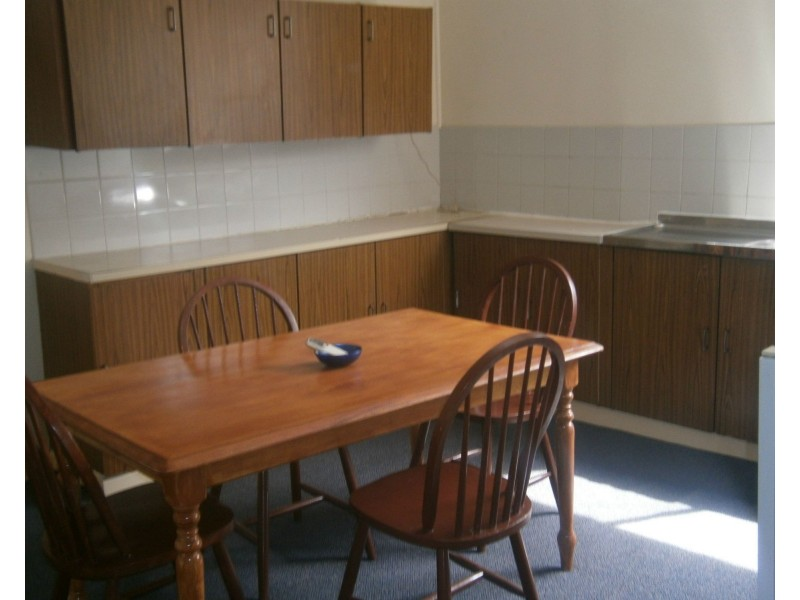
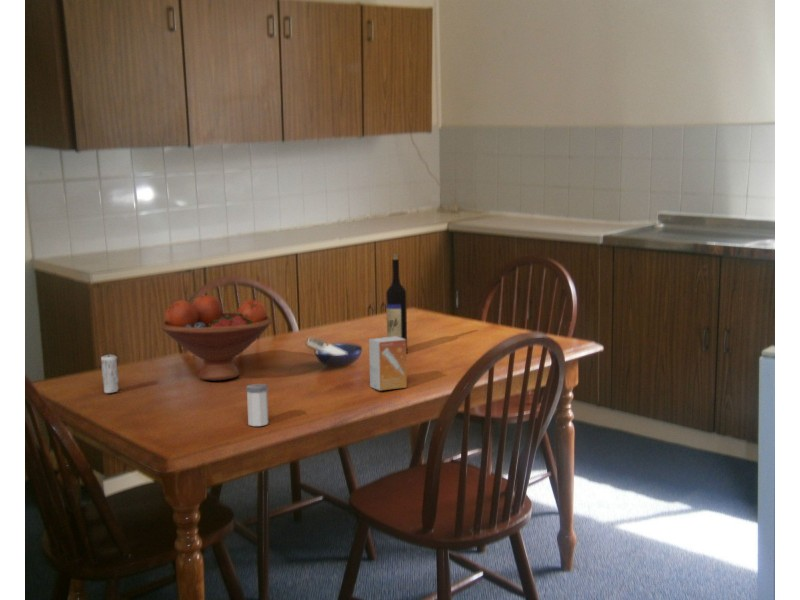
+ candle (110, 369)
+ salt shaker (257, 405)
+ small box (387, 363)
+ fruit bowl (217, 338)
+ wine bottle (396, 303)
